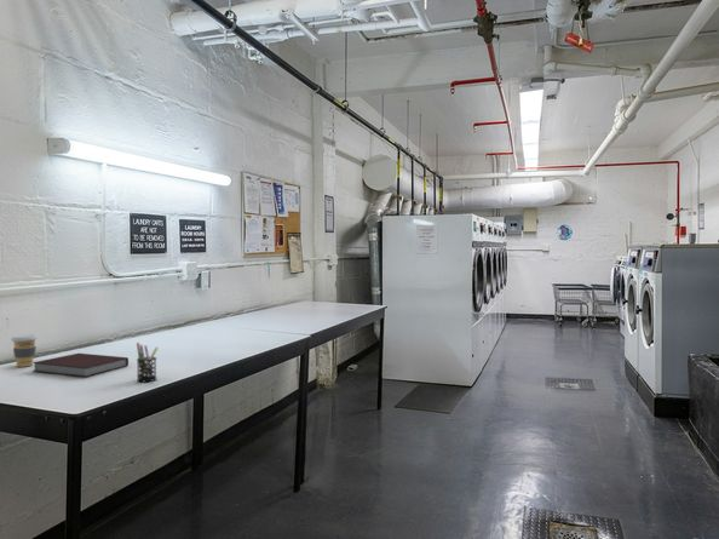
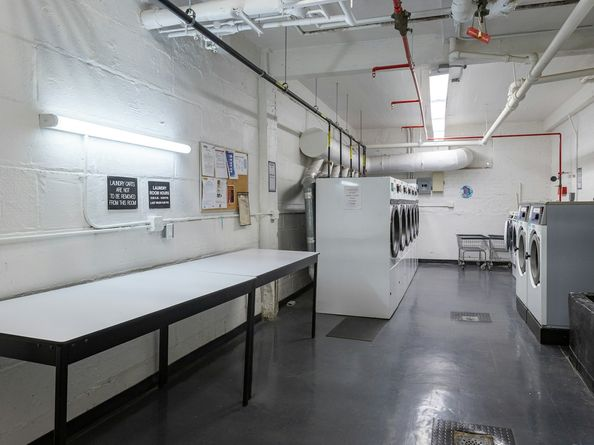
- notebook (81, 363)
- pen holder (144, 361)
- coffee cup (24, 350)
